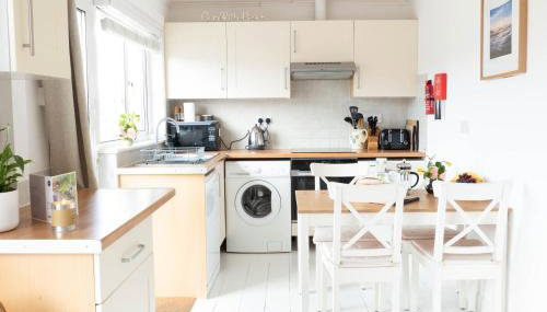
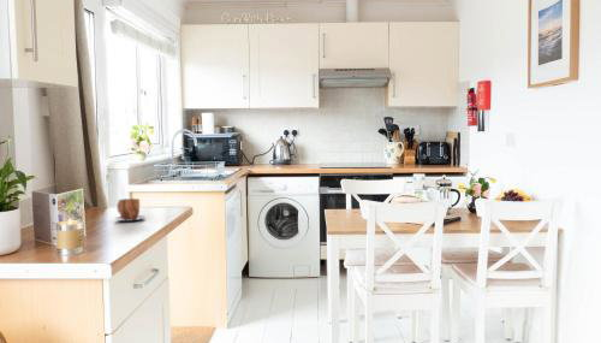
+ mug (129, 209)
